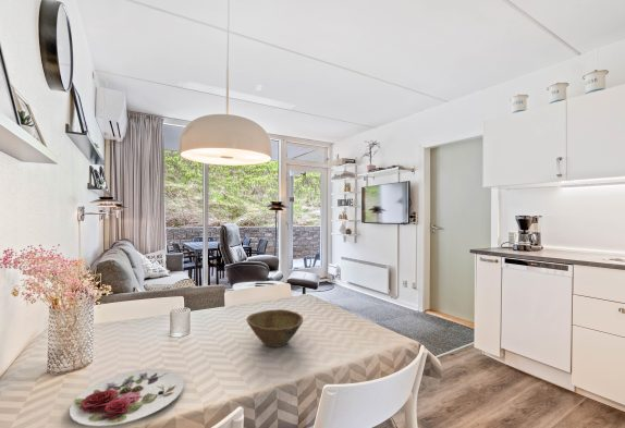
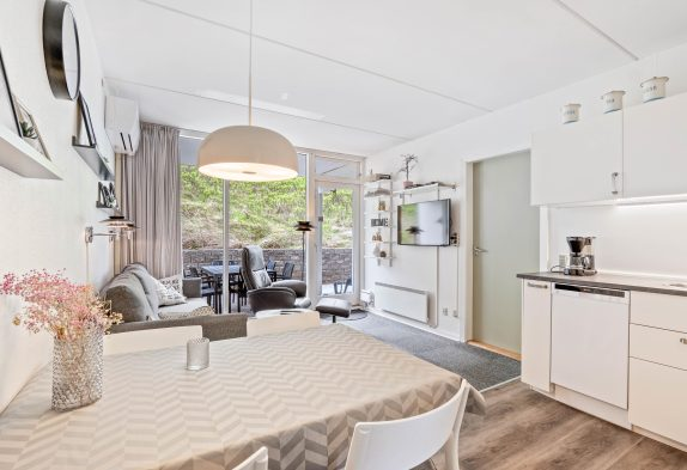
- bowl (274, 330)
- plate (131, 392)
